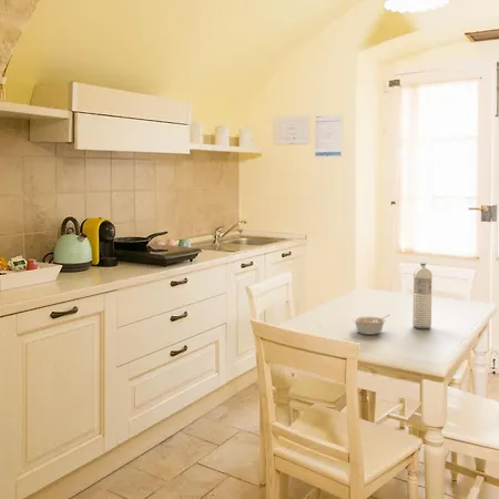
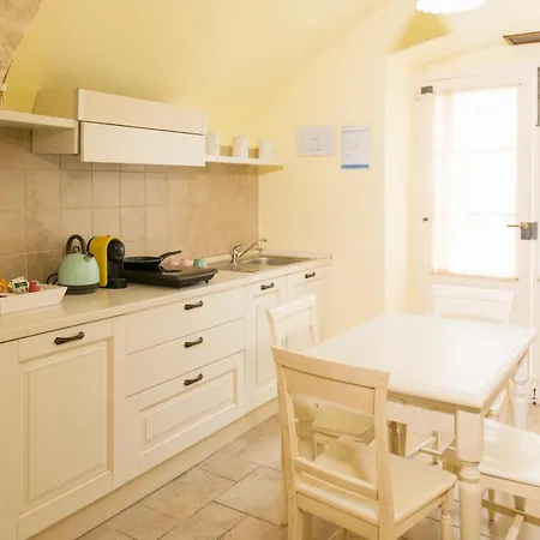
- legume (369, 324)
- water bottle (422, 295)
